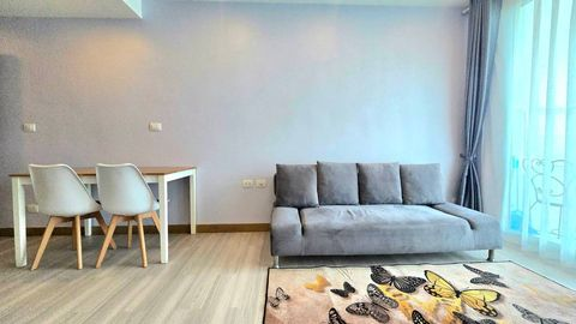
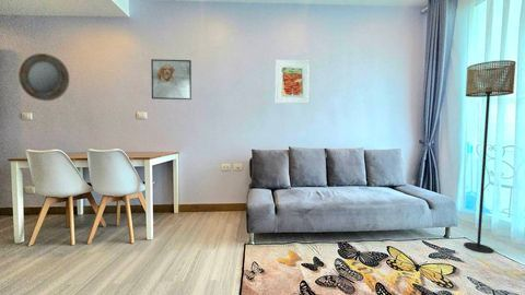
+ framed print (171, 79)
+ floor lamp (483, 158)
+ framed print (292, 82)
+ home mirror (44, 76)
